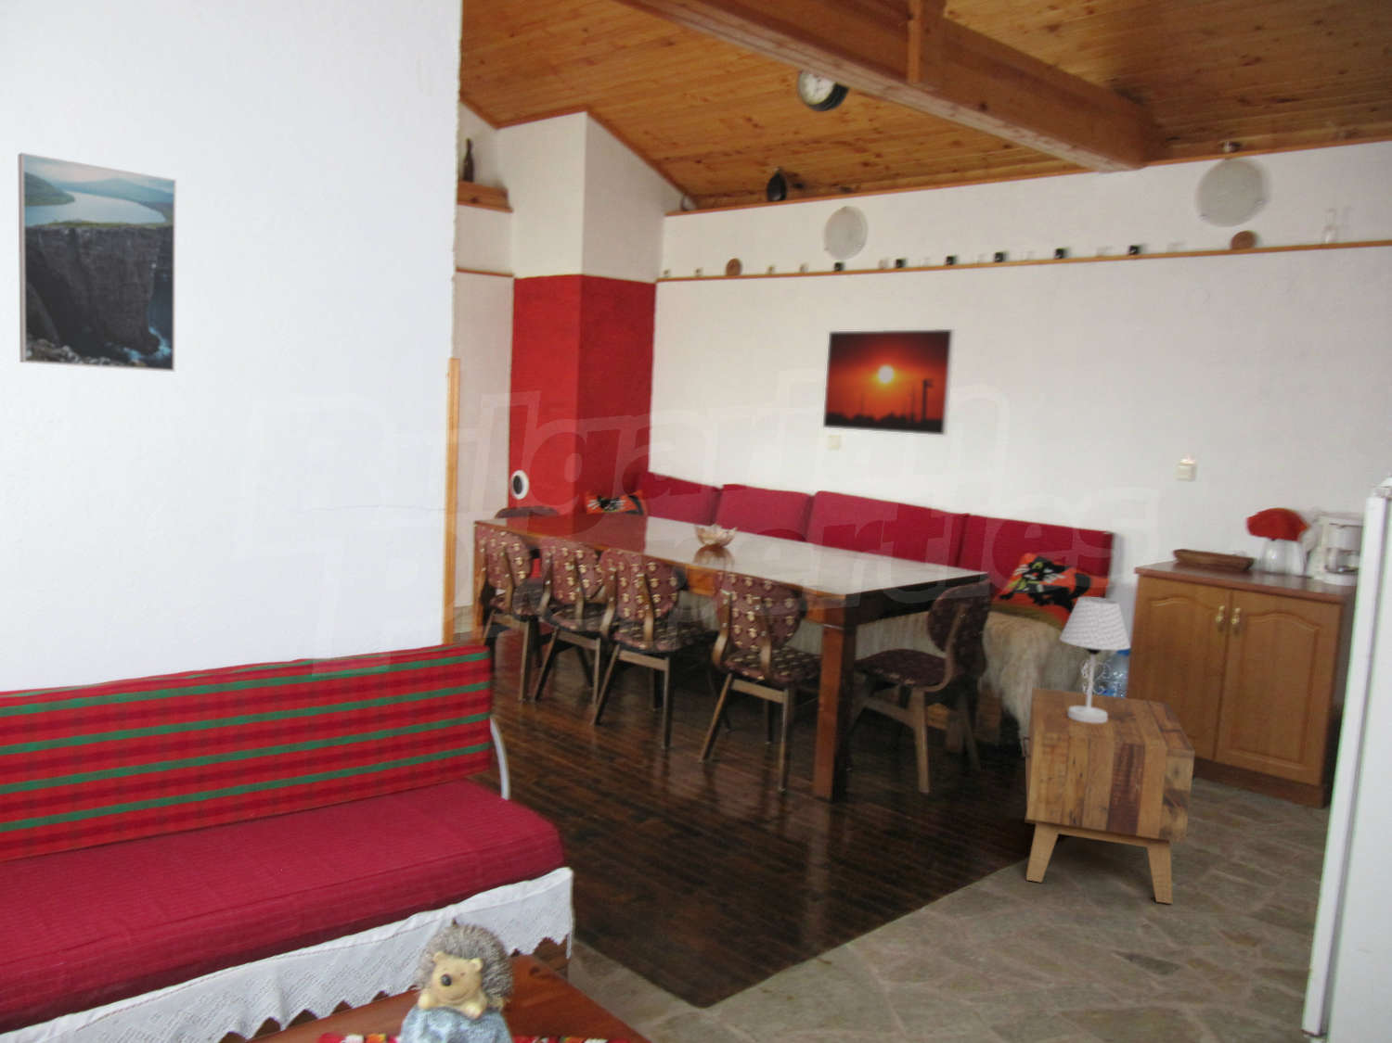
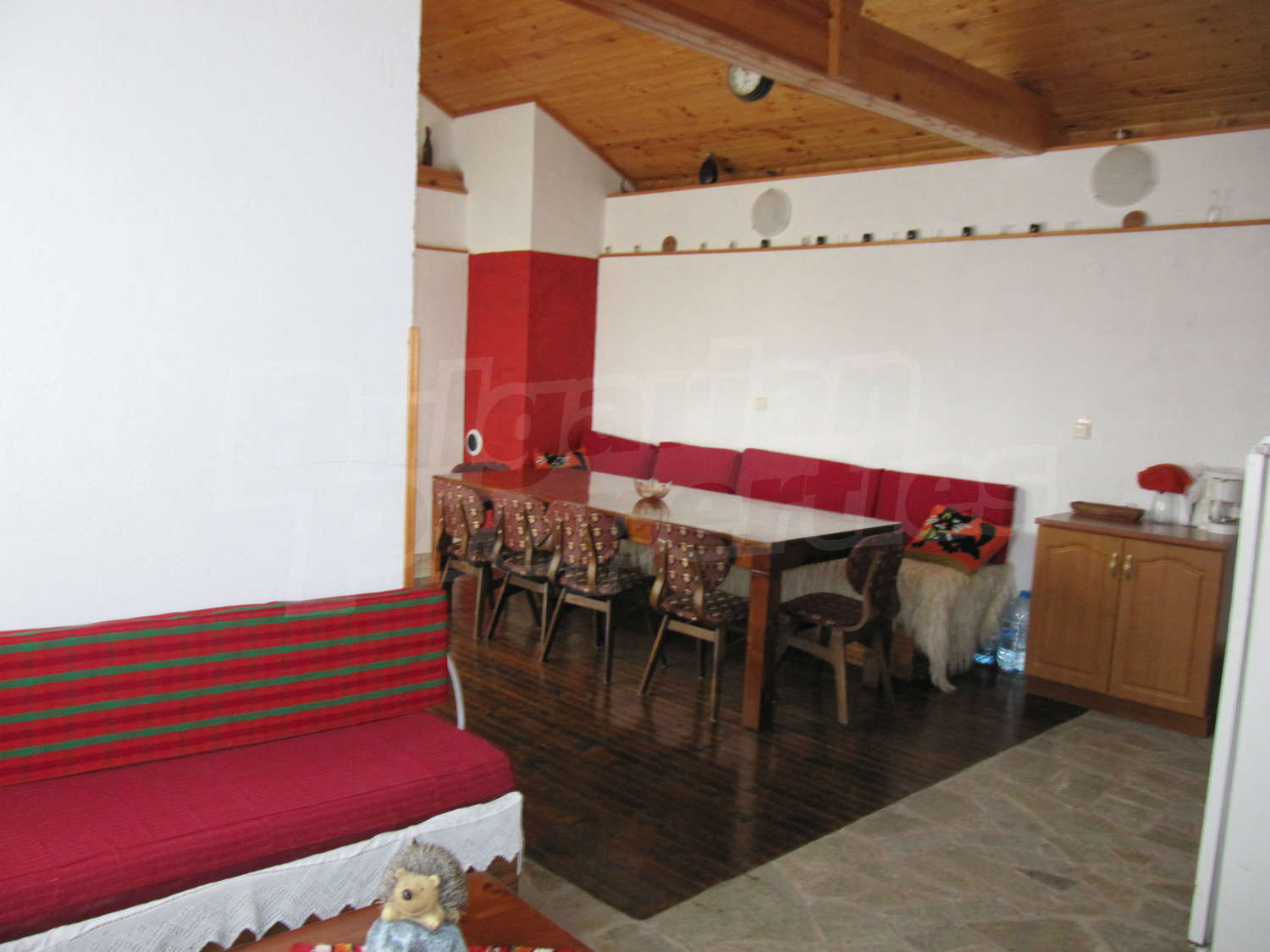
- table lamp (1093, 658)
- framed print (886, 381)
- side table (1094, 787)
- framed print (100, 268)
